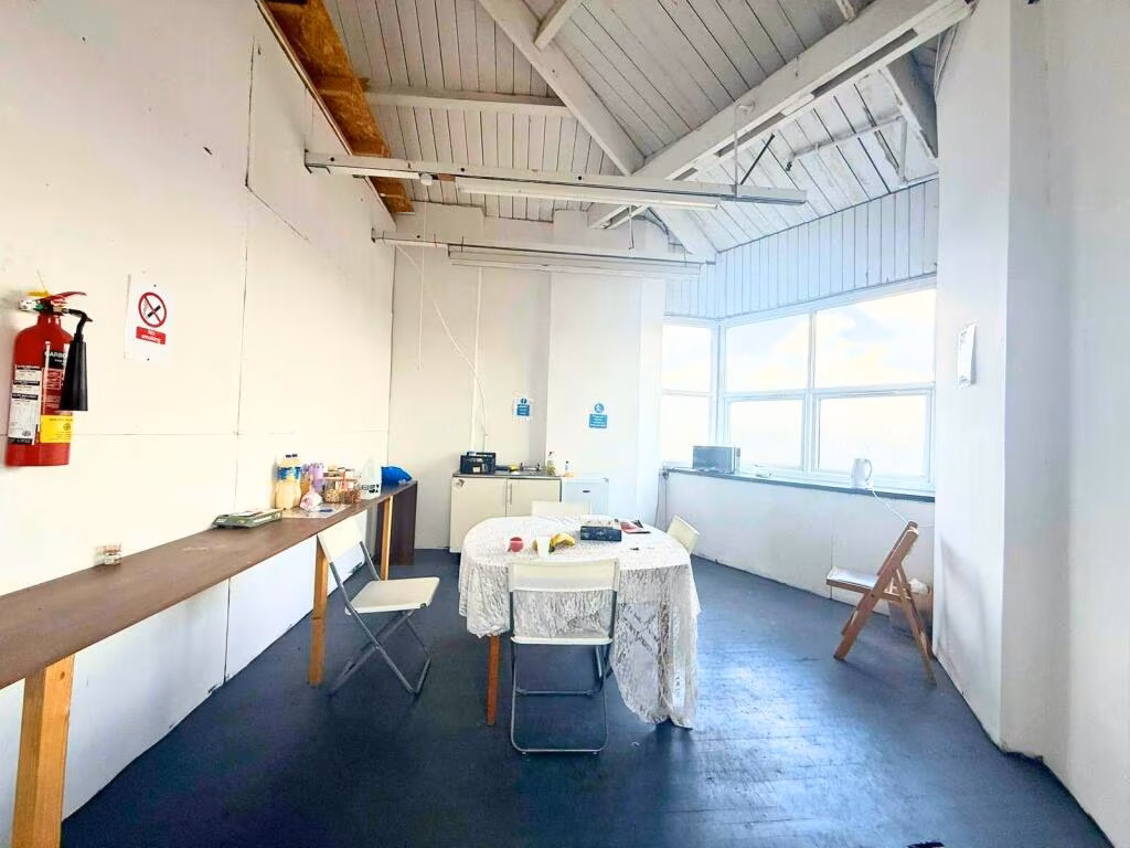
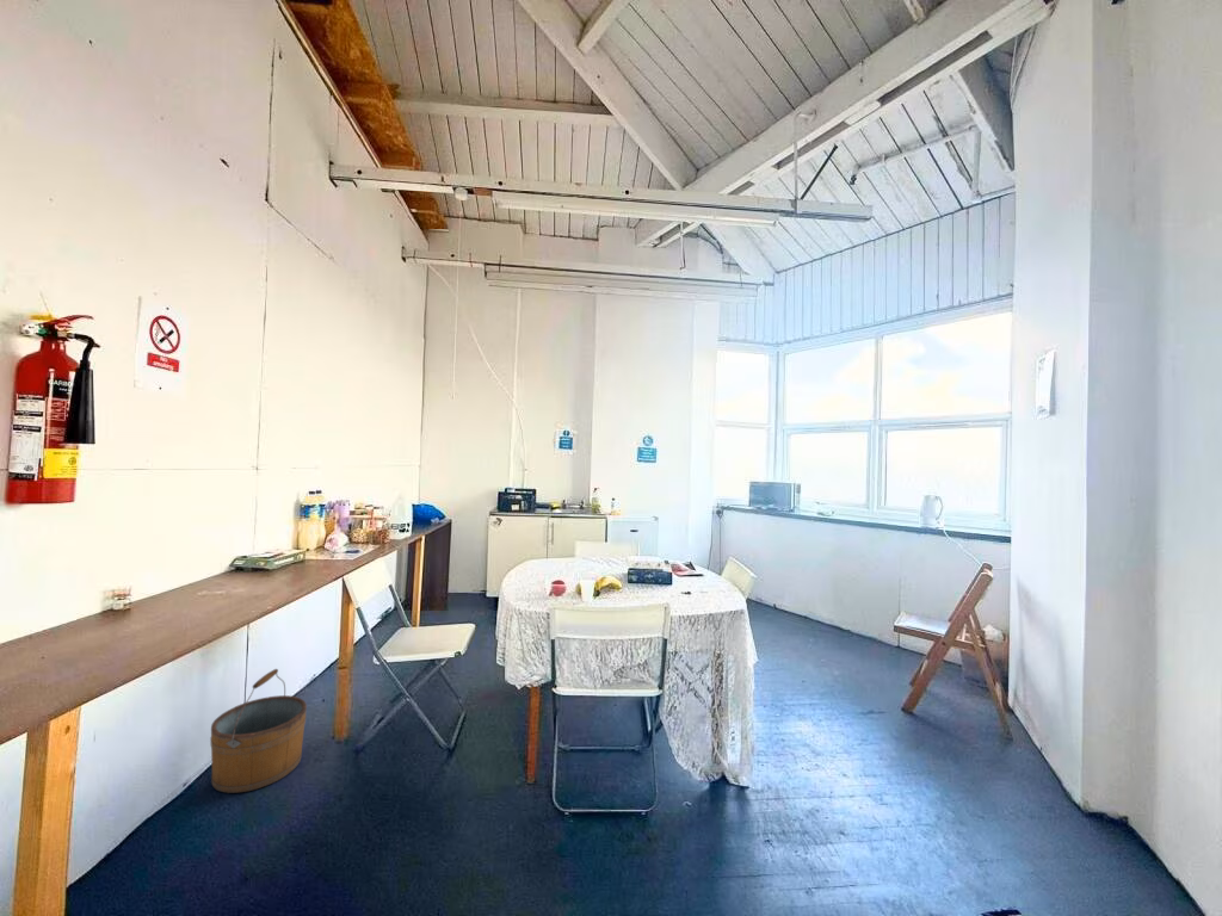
+ bucket (260, 722)
